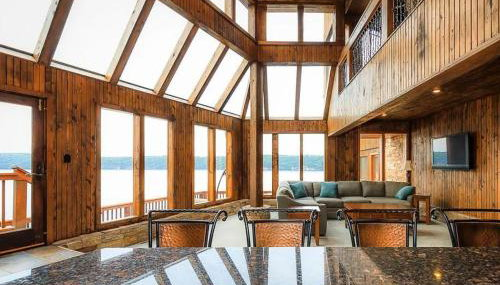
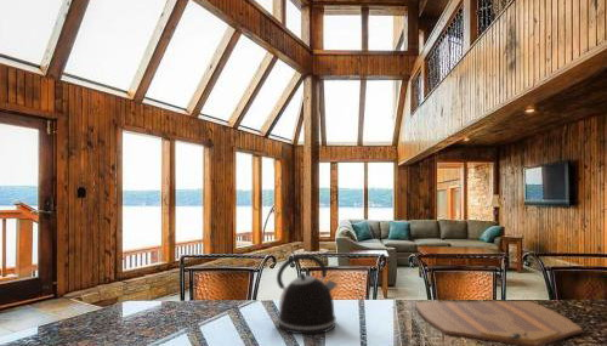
+ cutting board (499, 318)
+ kettle (306, 289)
